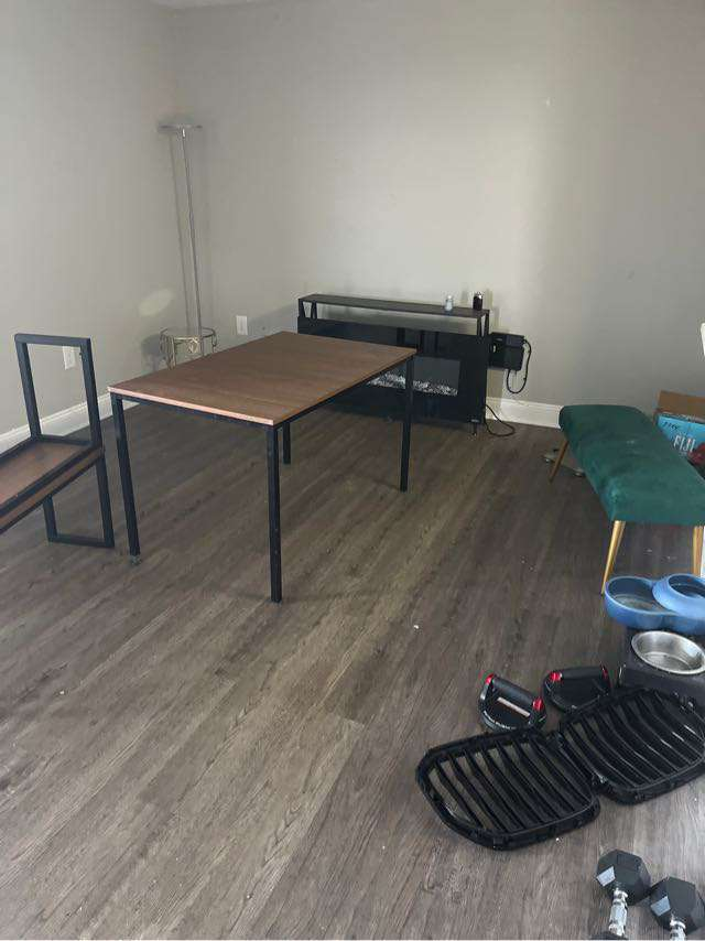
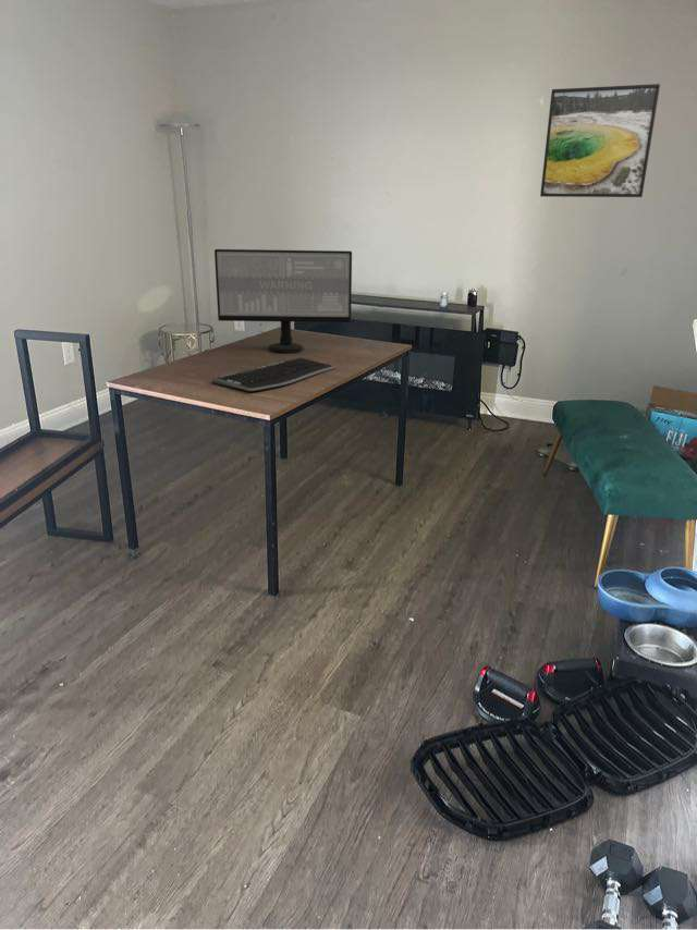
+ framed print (597, 143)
+ keyboard (277, 372)
+ computer monitor (284, 301)
